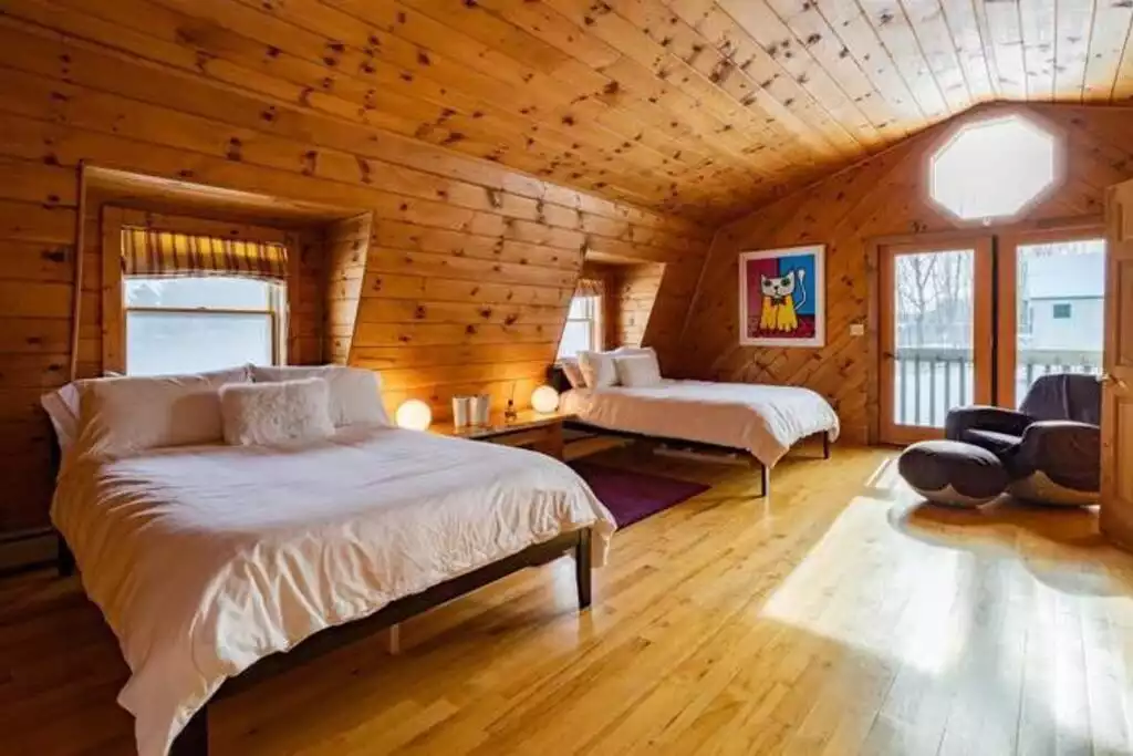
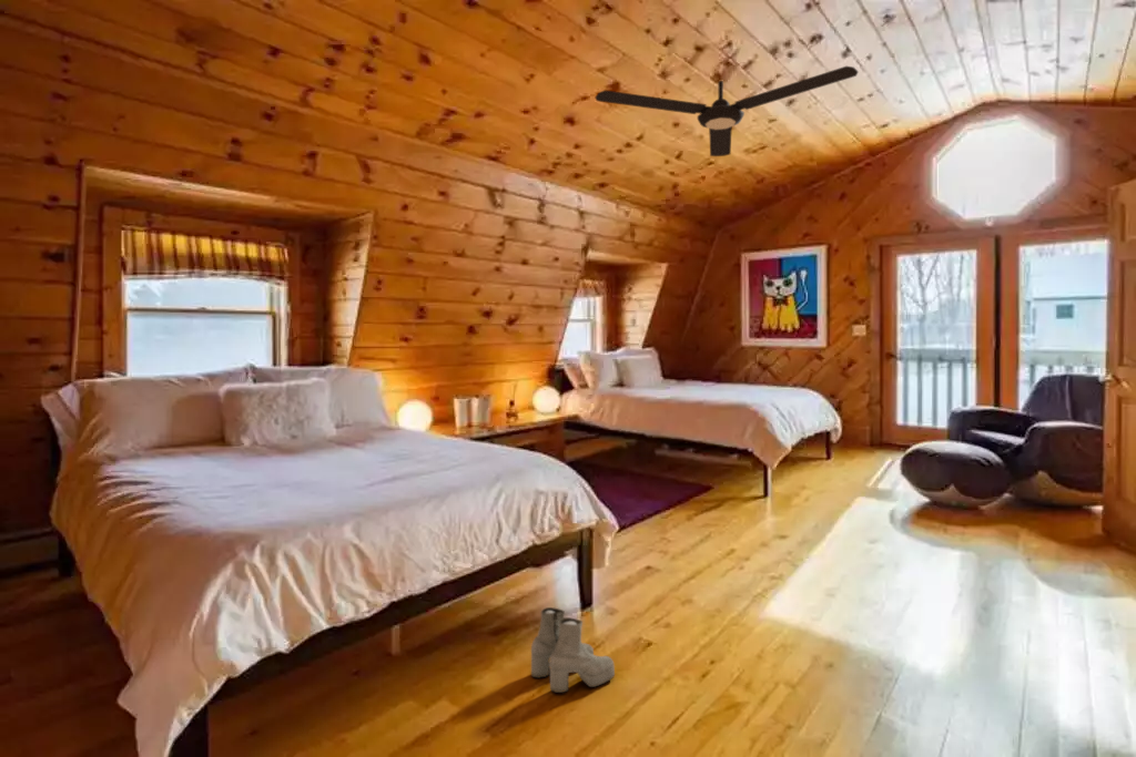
+ boots (571, 644)
+ ceiling fan (720, 114)
